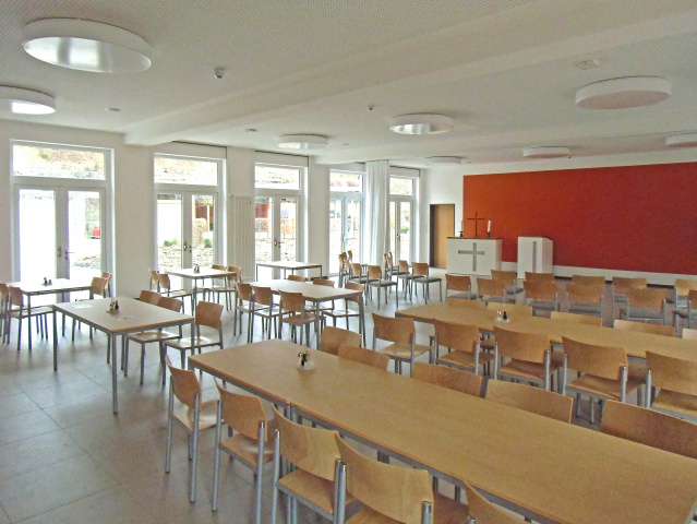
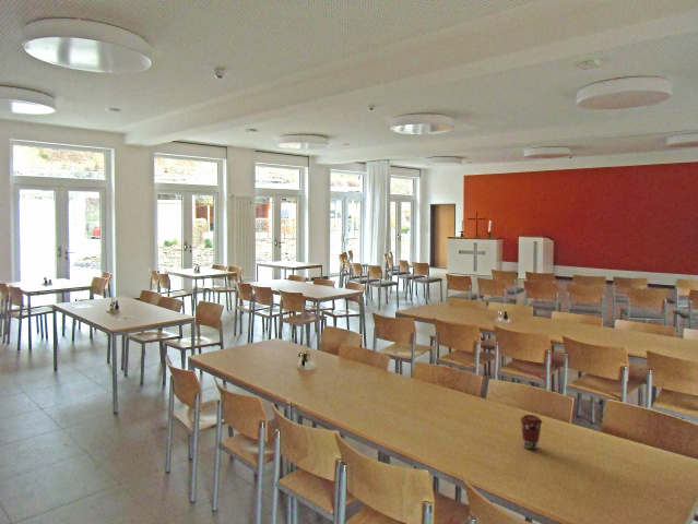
+ coffee cup (530, 431)
